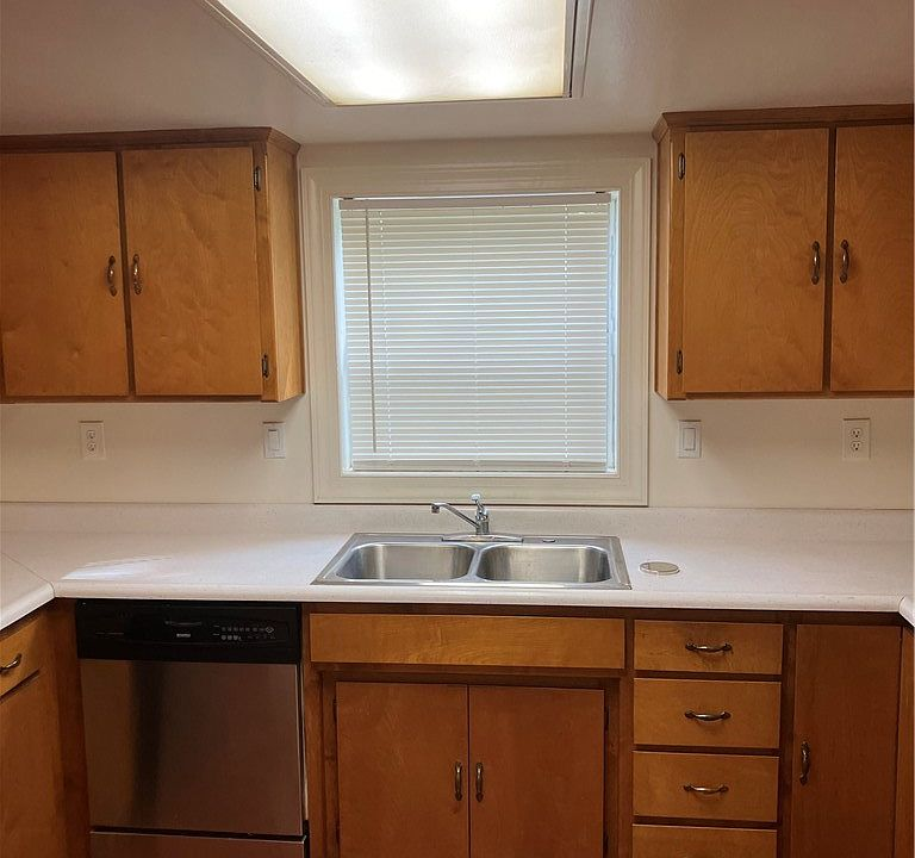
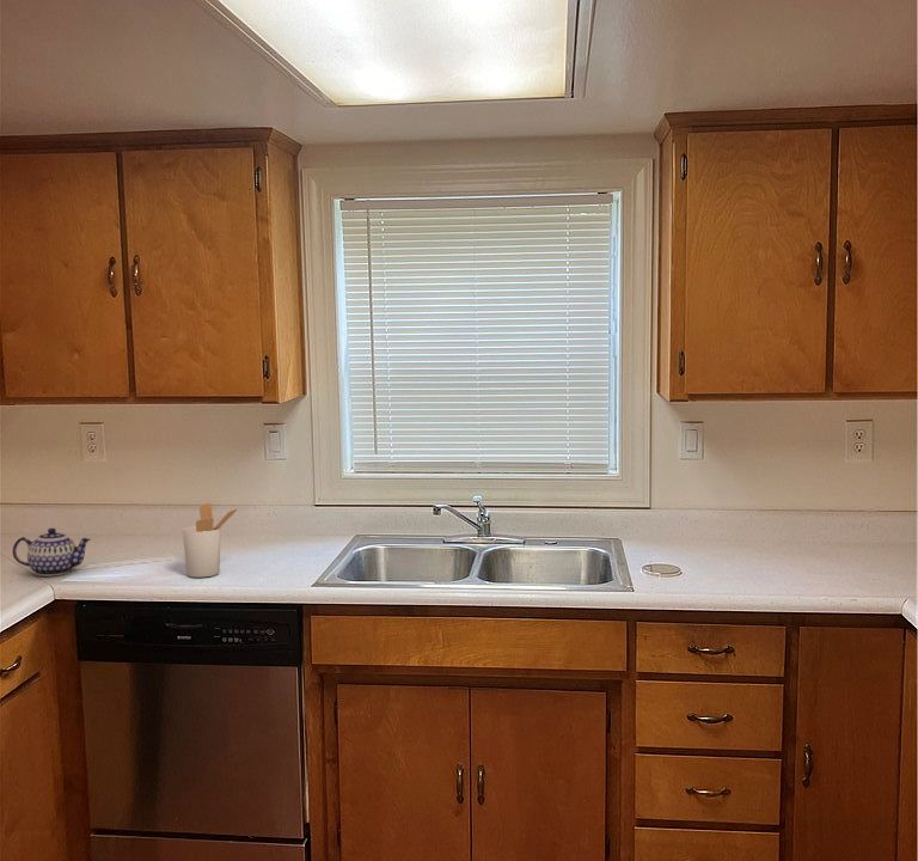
+ utensil holder (212, 539)
+ teapot (51, 550)
